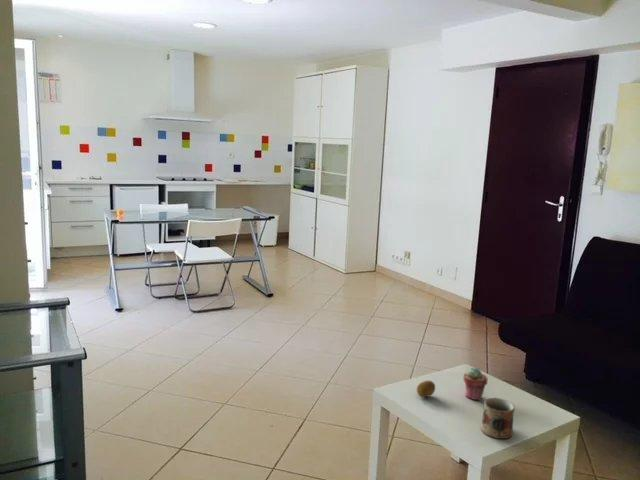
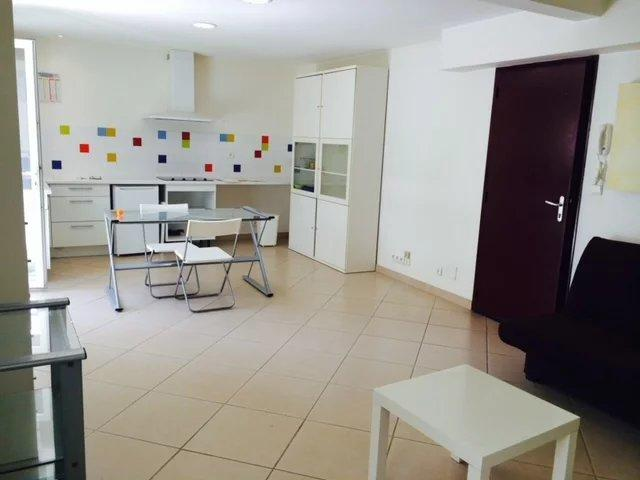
- fruit (426, 388)
- potted succulent (475, 382)
- mug (498, 416)
